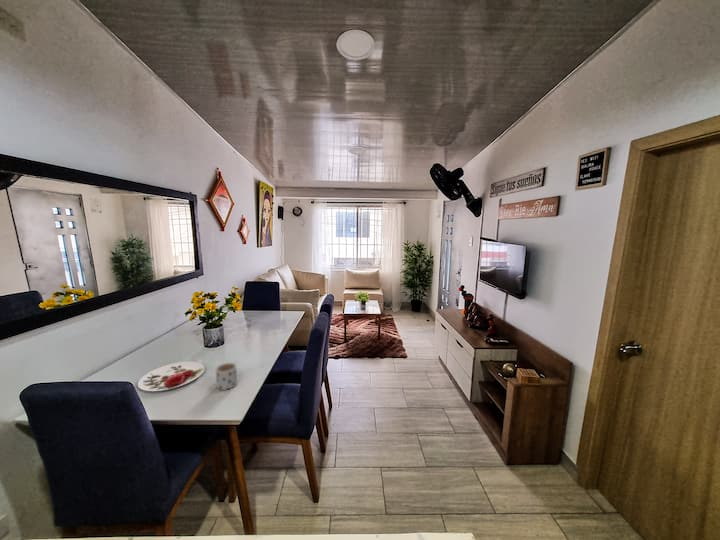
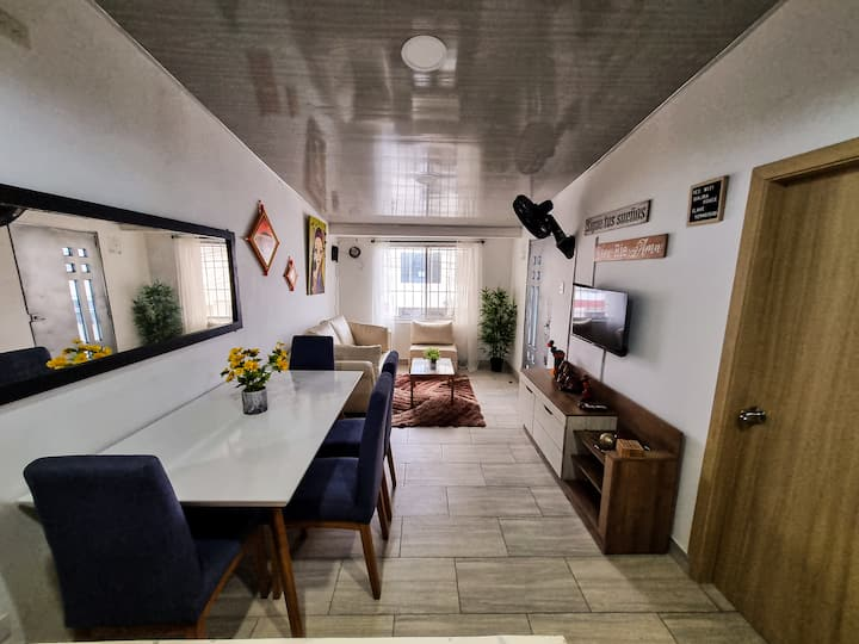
- mug (226, 374)
- plate (173, 374)
